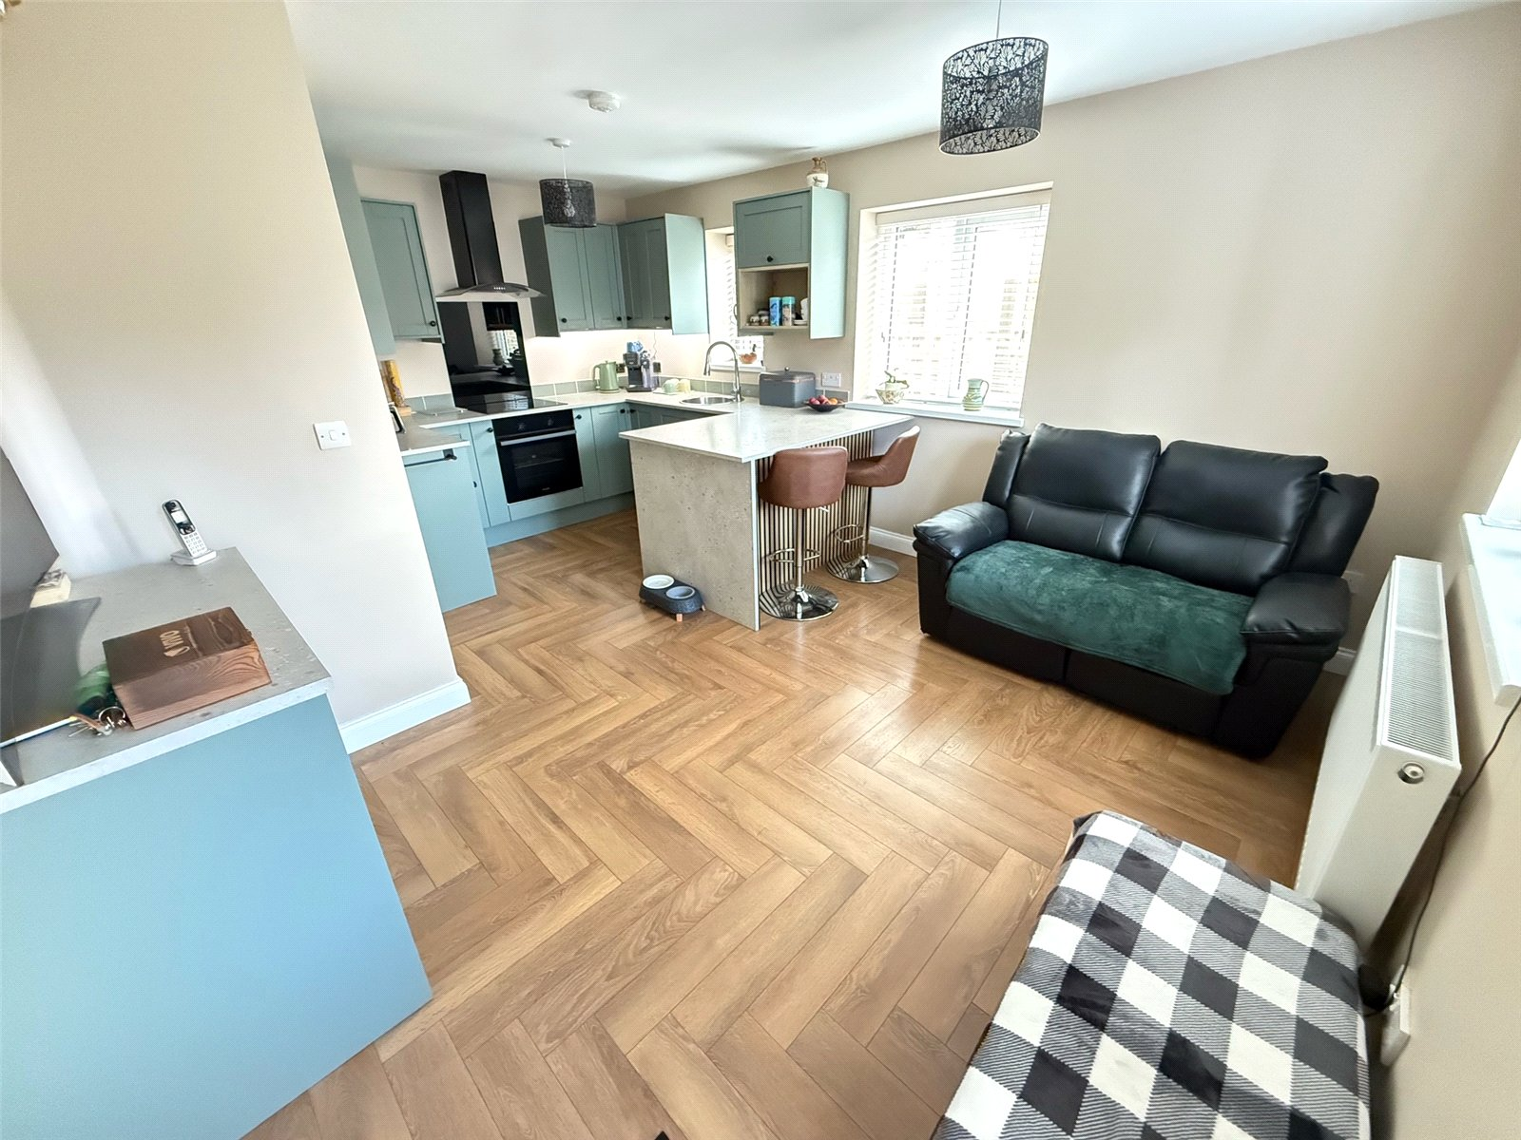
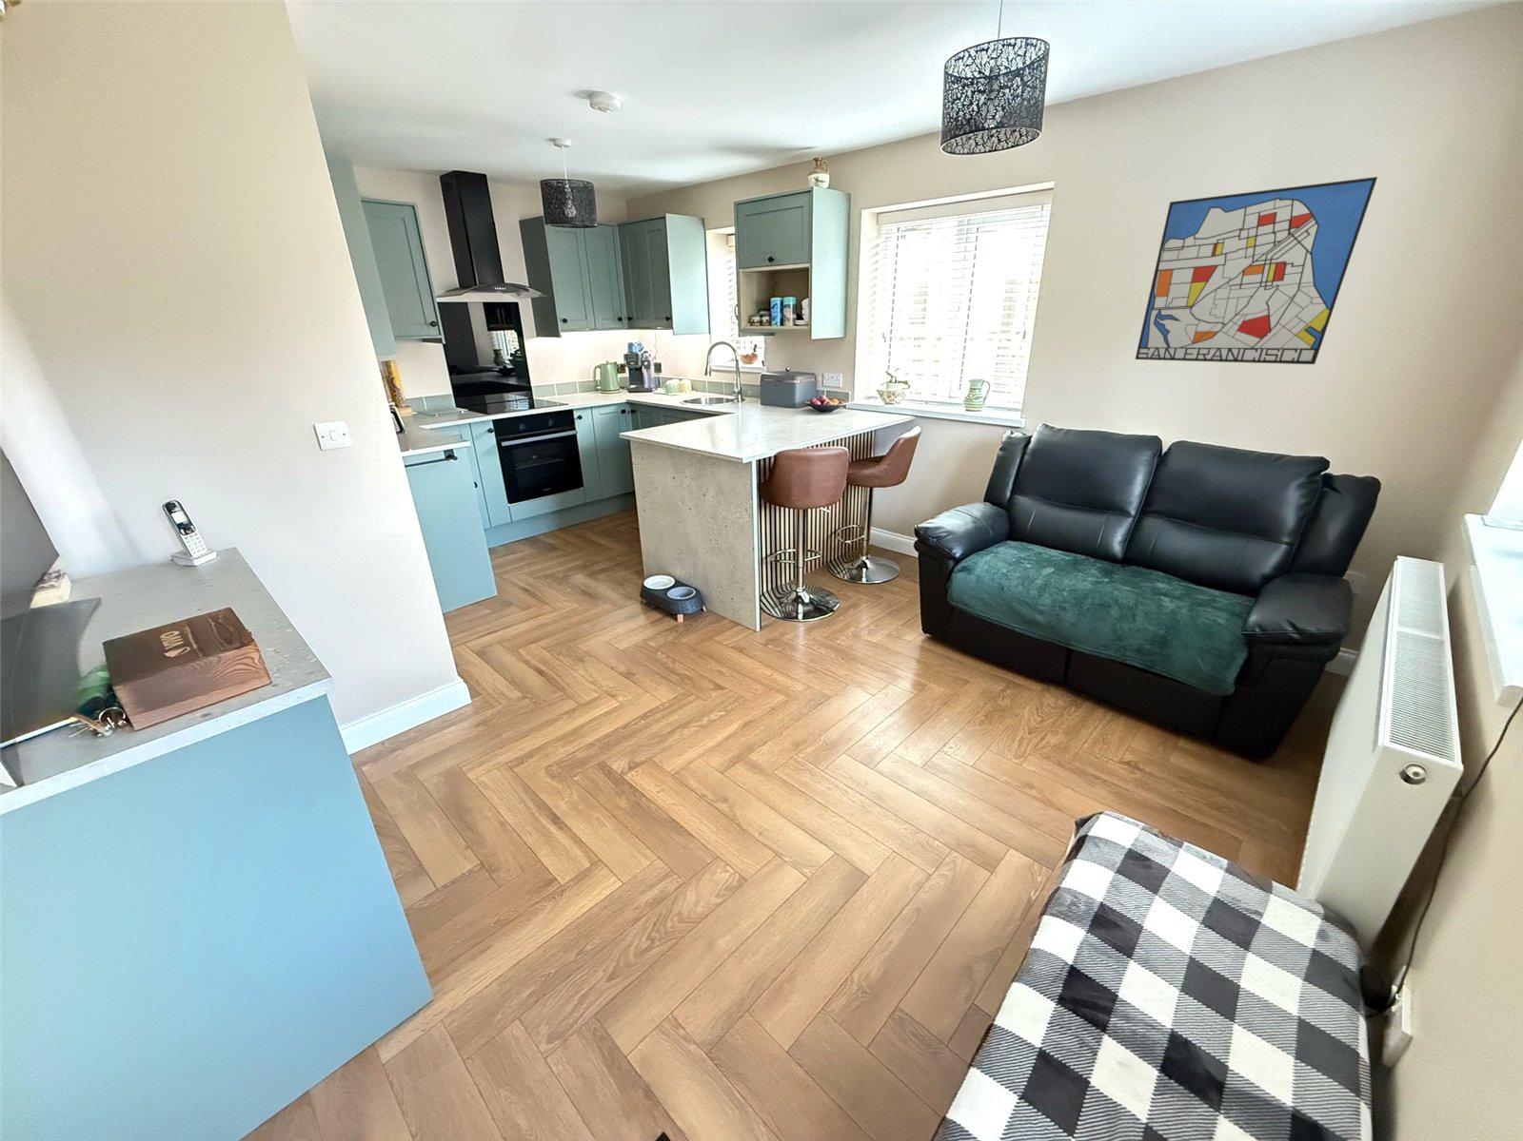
+ wall art (1239, 280)
